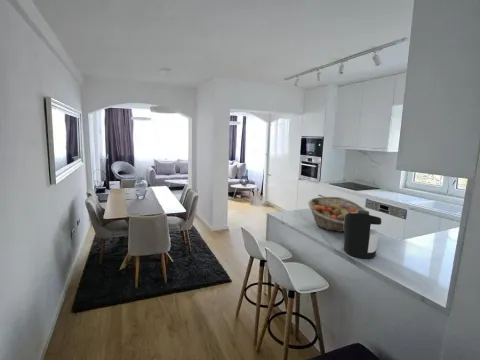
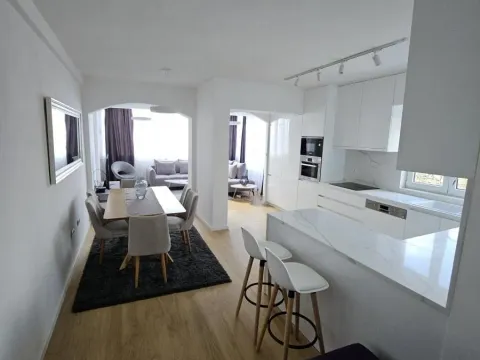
- fruit basket (337, 213)
- coffee maker (361, 230)
